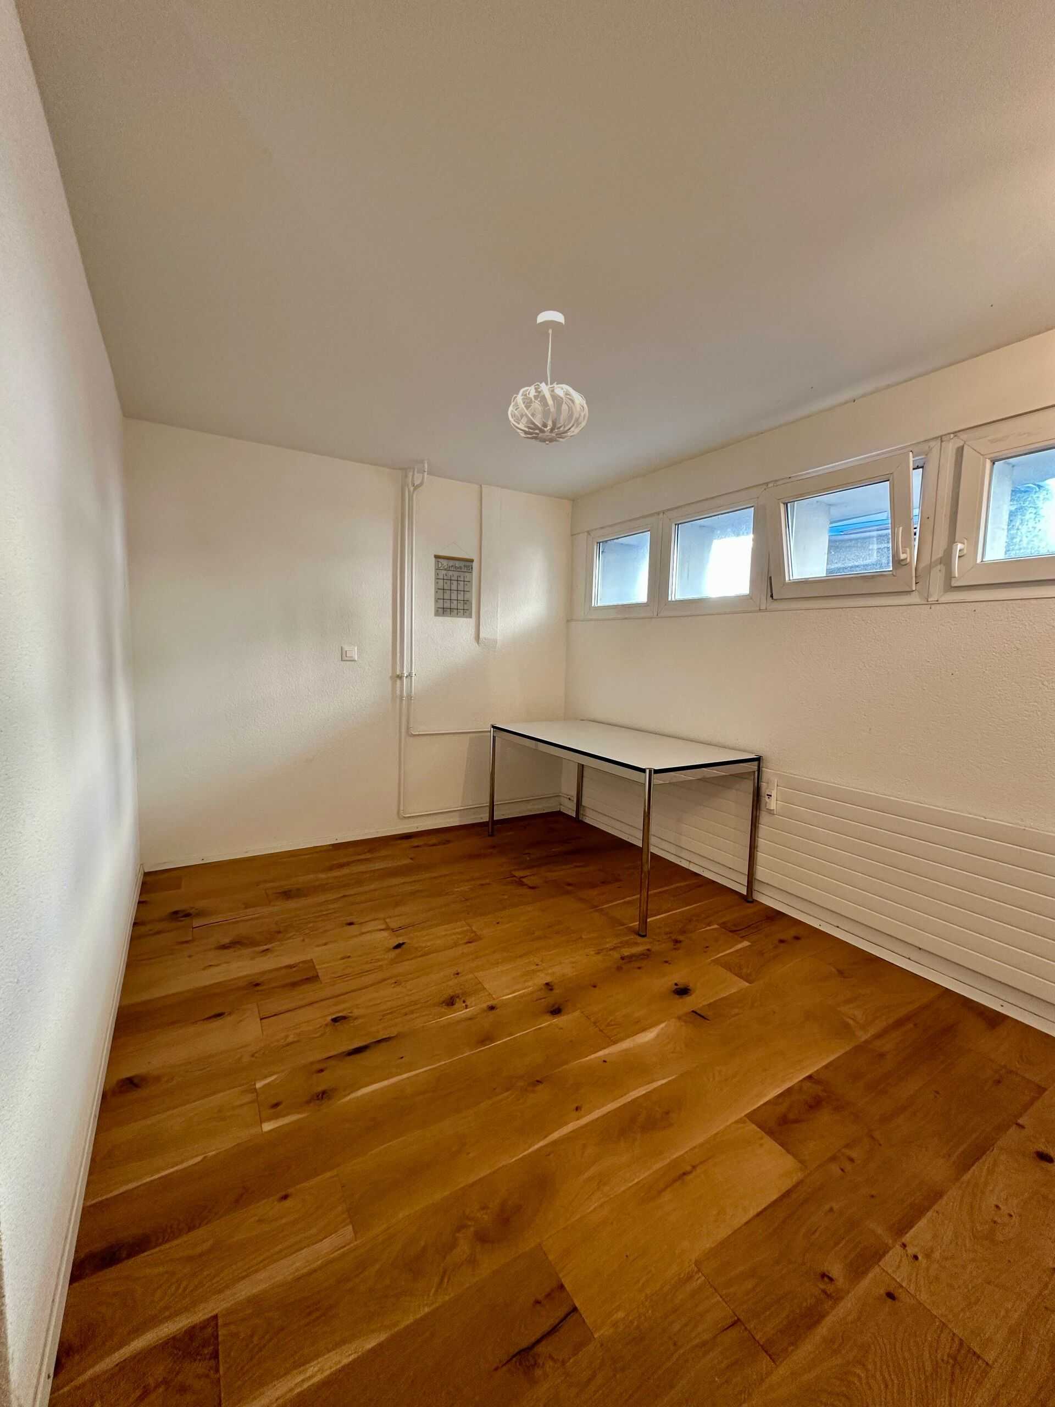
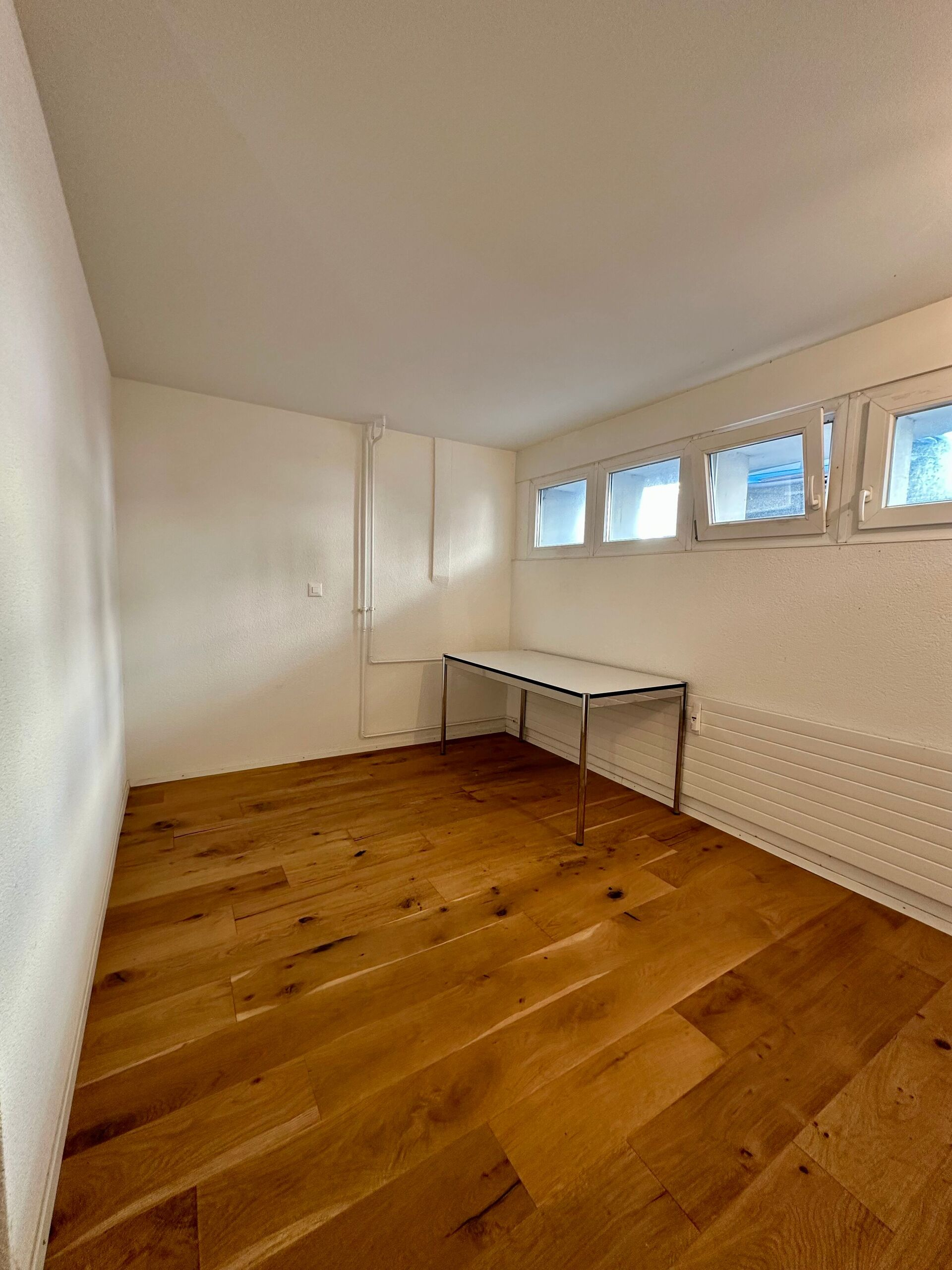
- pendant light (549, 382)
- calendar (454, 579)
